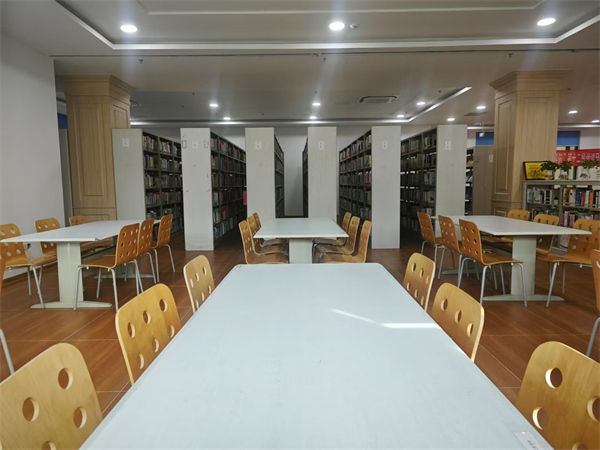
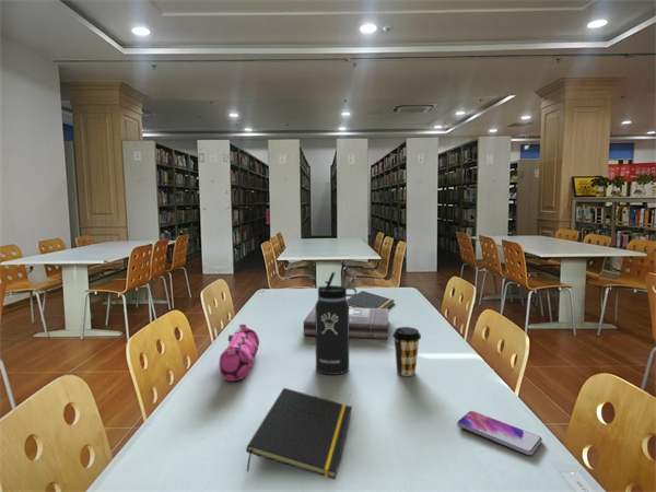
+ coffee cup (406, 351)
+ smartphone (497, 431)
+ pencil case (239, 350)
+ thermos bottle (336, 320)
+ notepad (370, 302)
+ notepad (305, 426)
+ first aid kit (349, 320)
